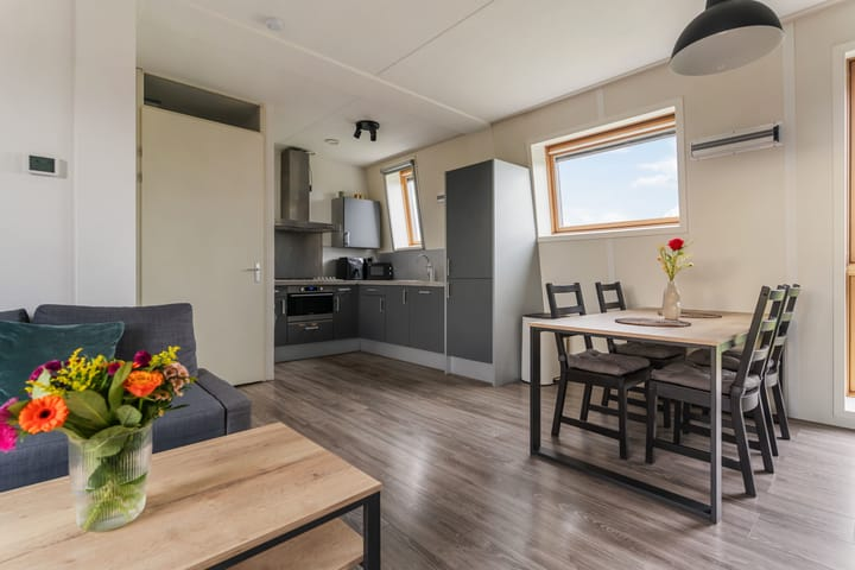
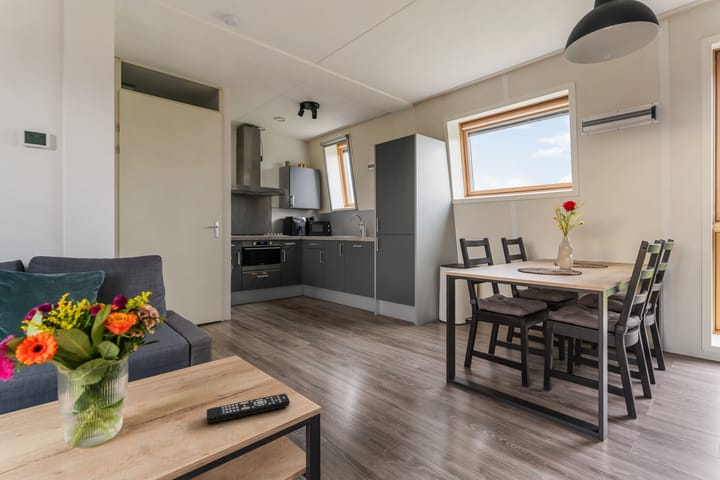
+ remote control (249, 407)
